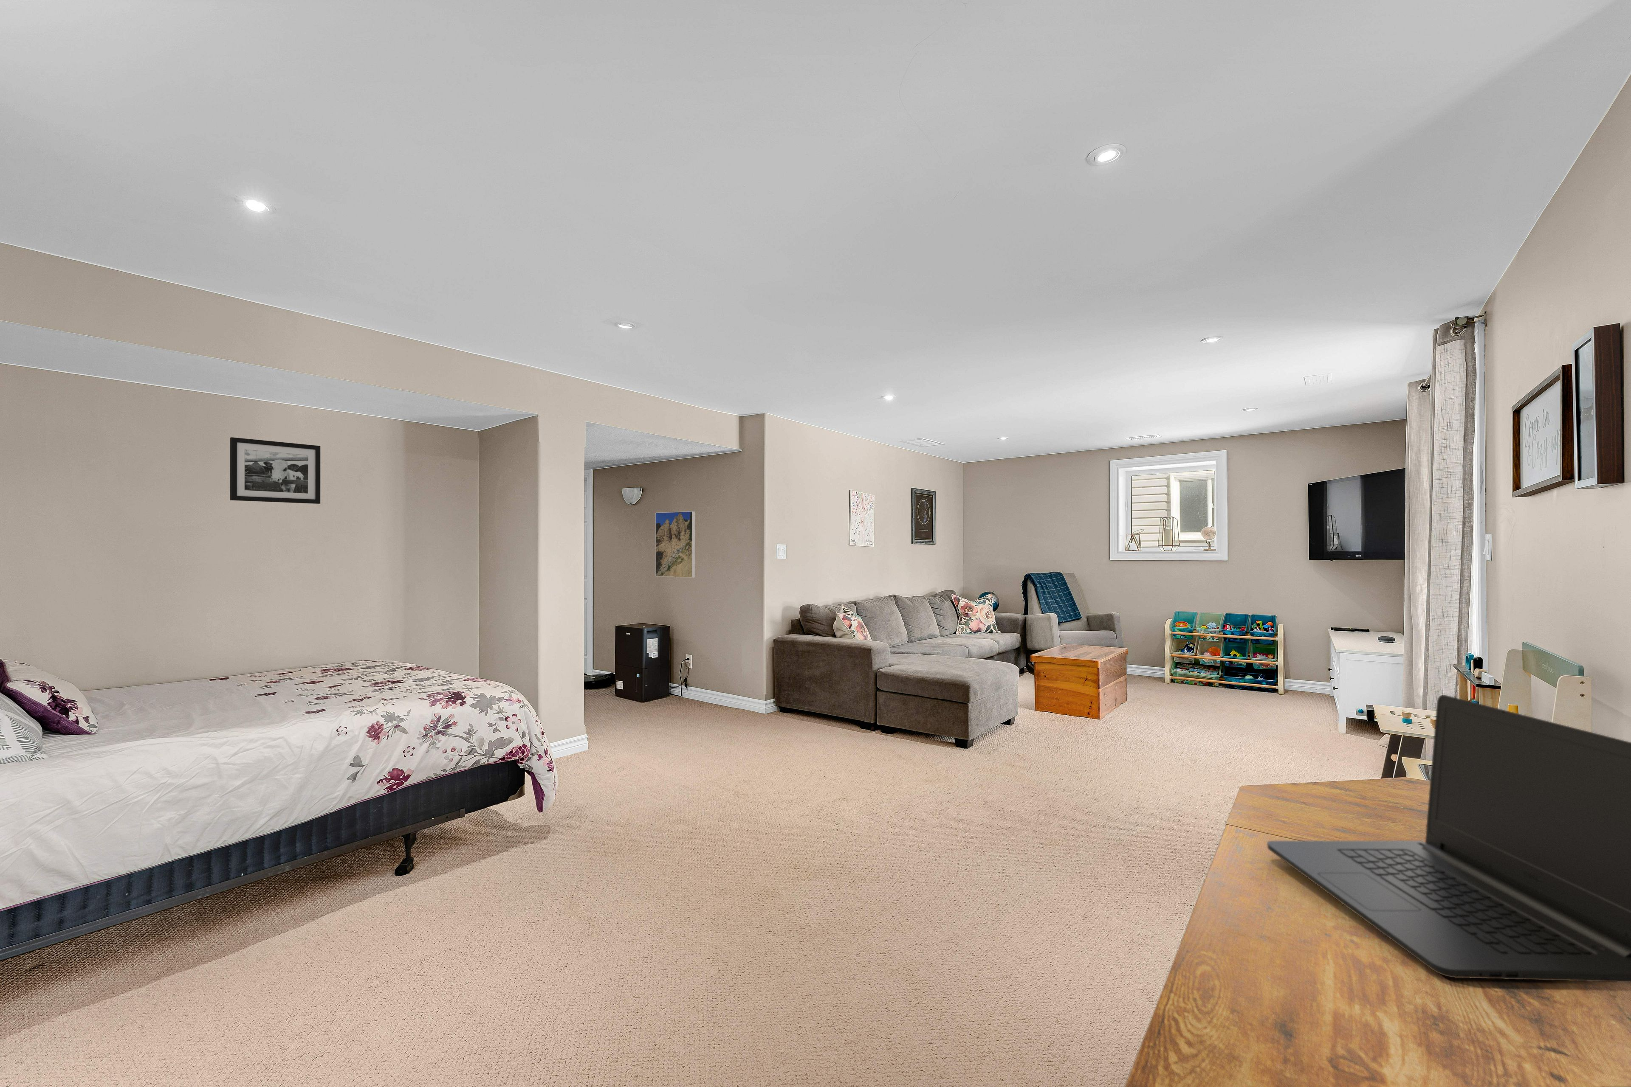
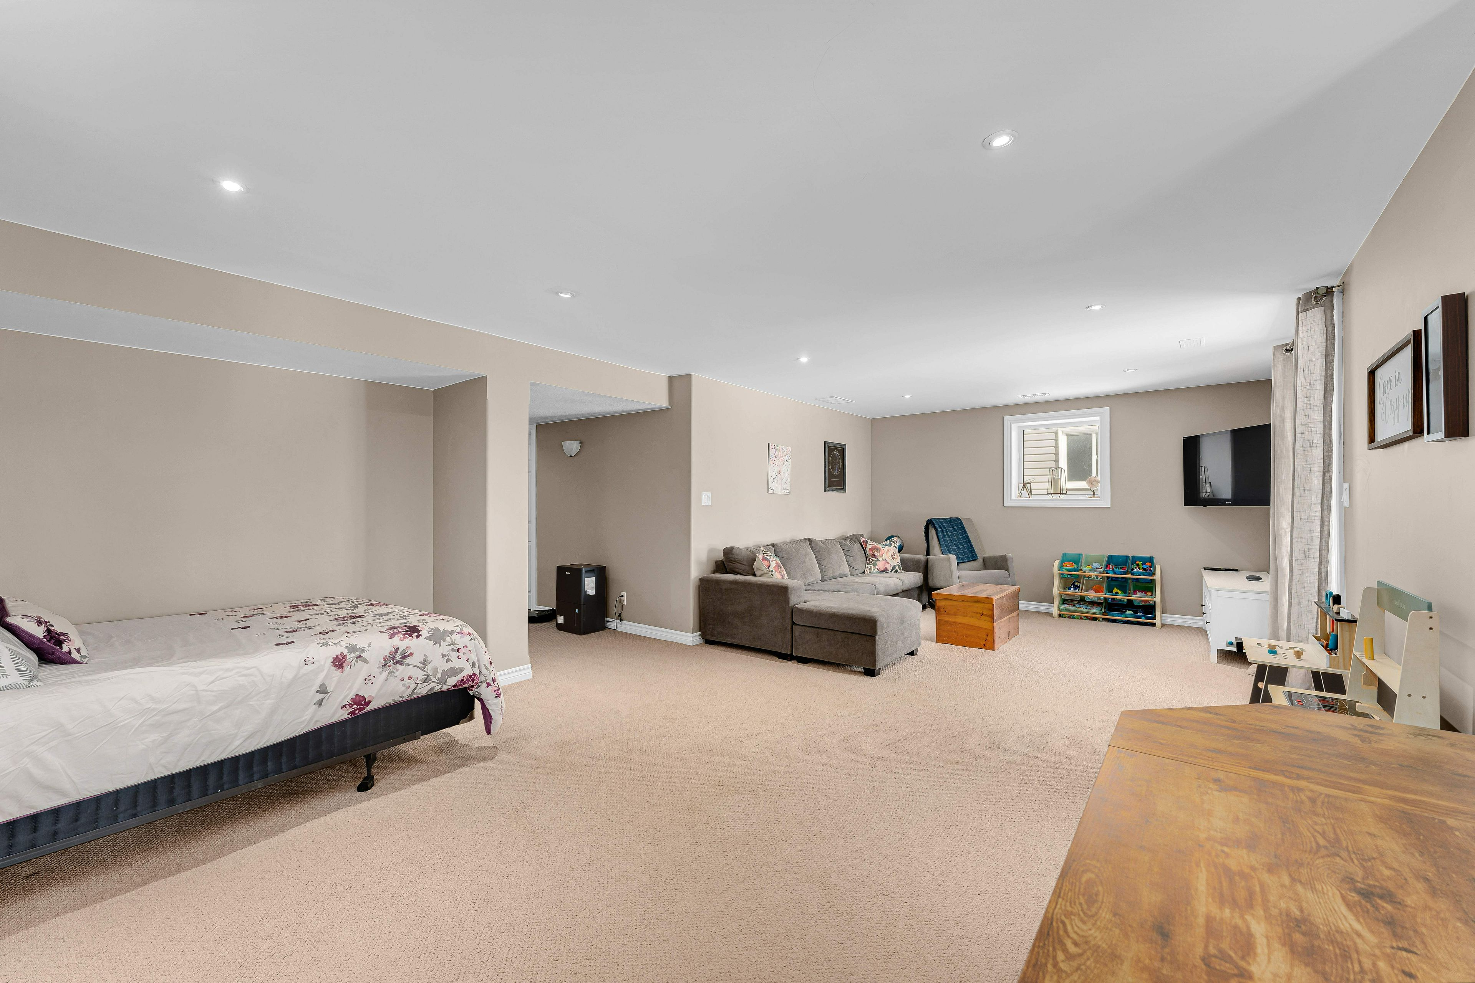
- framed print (675, 545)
- laptop (1442, 813)
- picture frame (277, 472)
